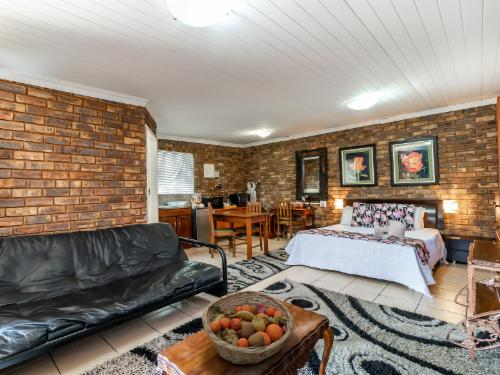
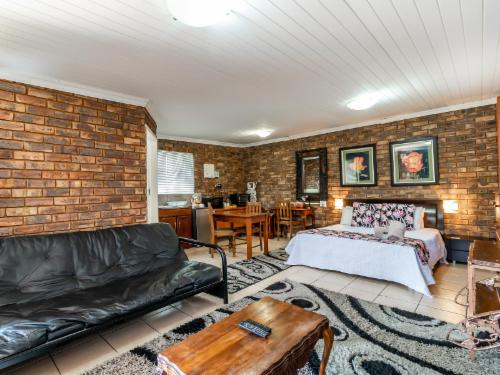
- fruit basket (249, 324)
